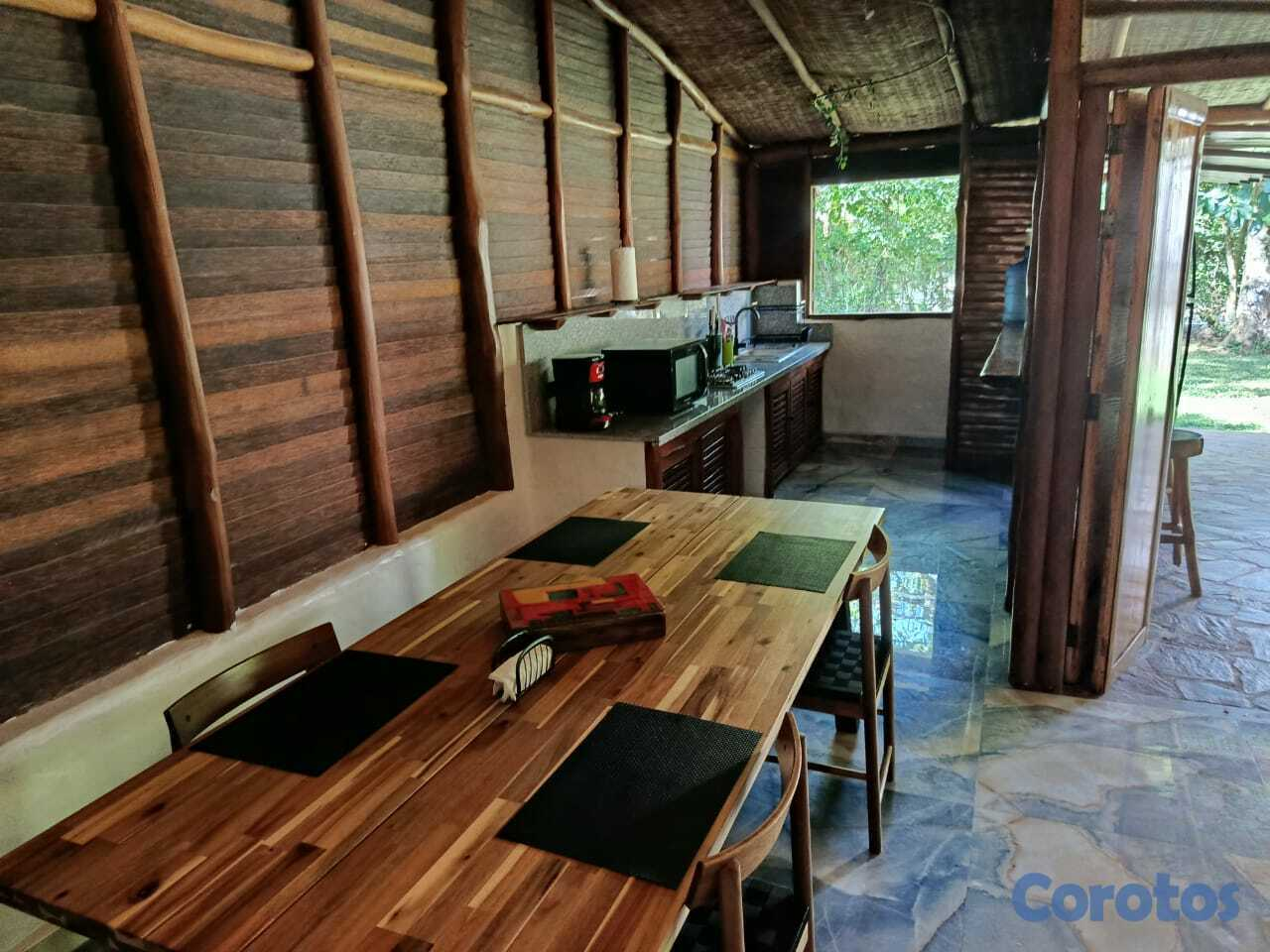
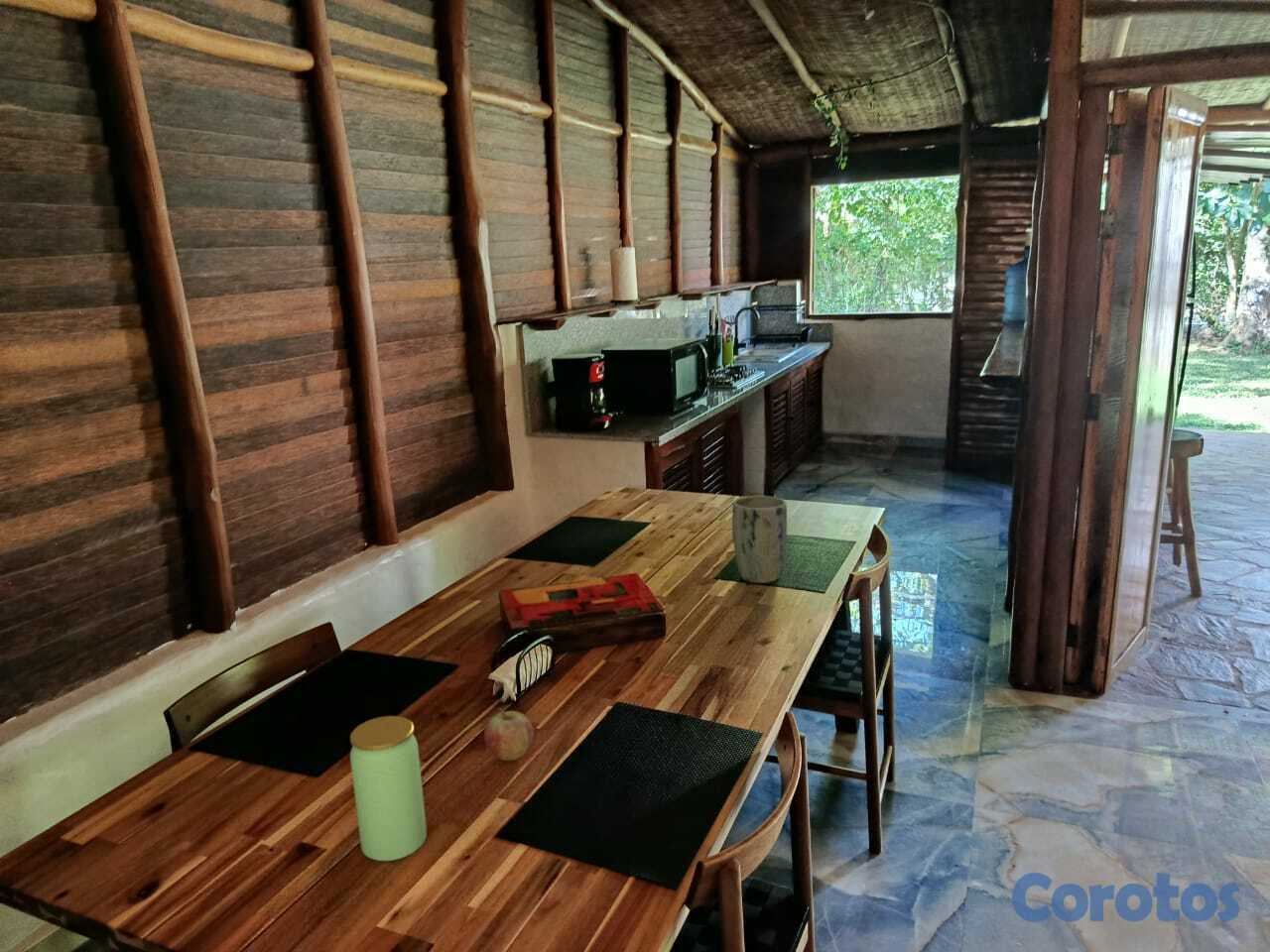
+ fruit (508, 734)
+ jar (388, 786)
+ plant pot (759, 539)
